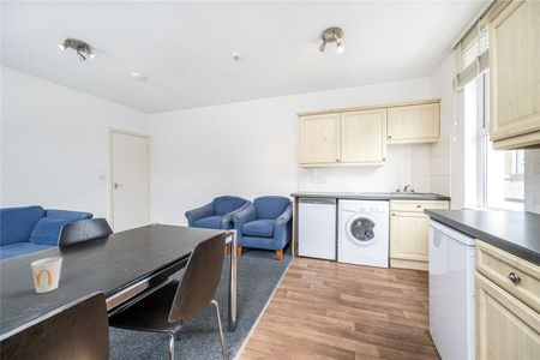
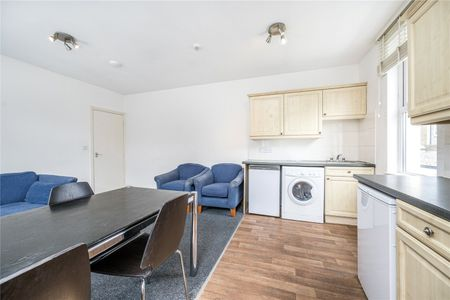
- cup (47, 275)
